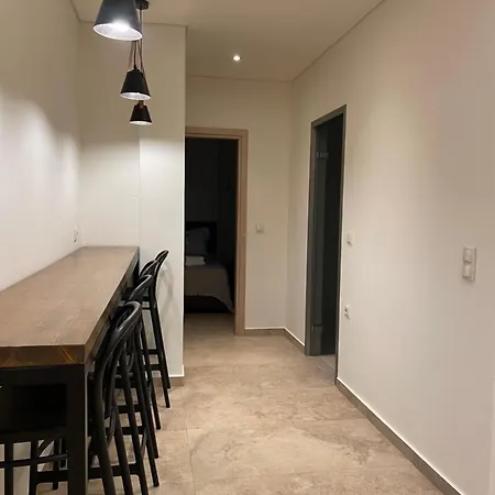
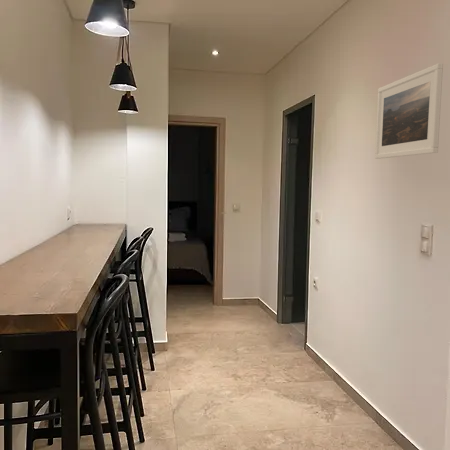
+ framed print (404, 117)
